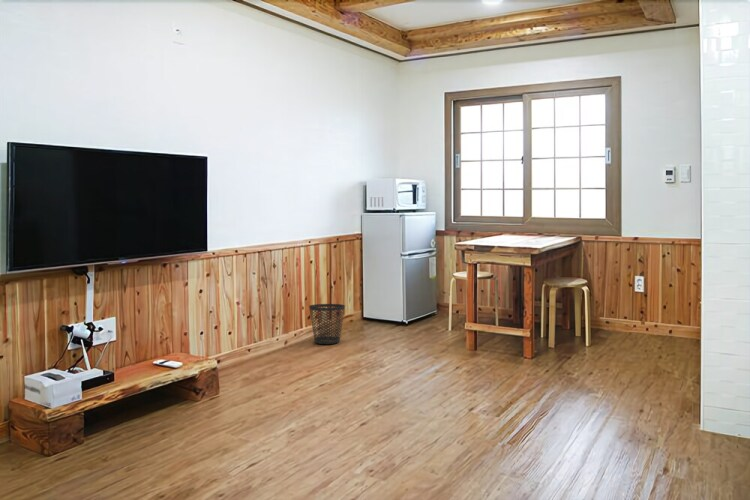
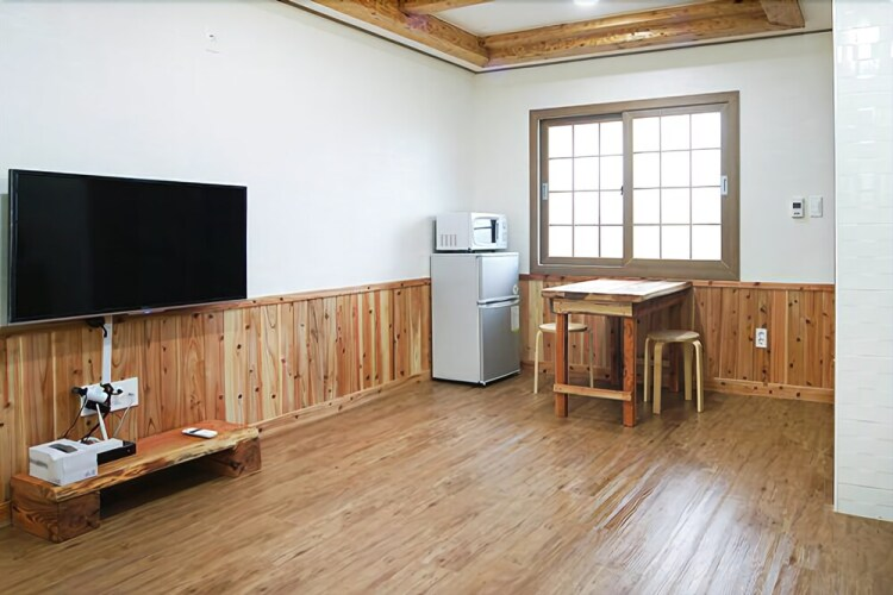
- wastebasket (327, 323)
